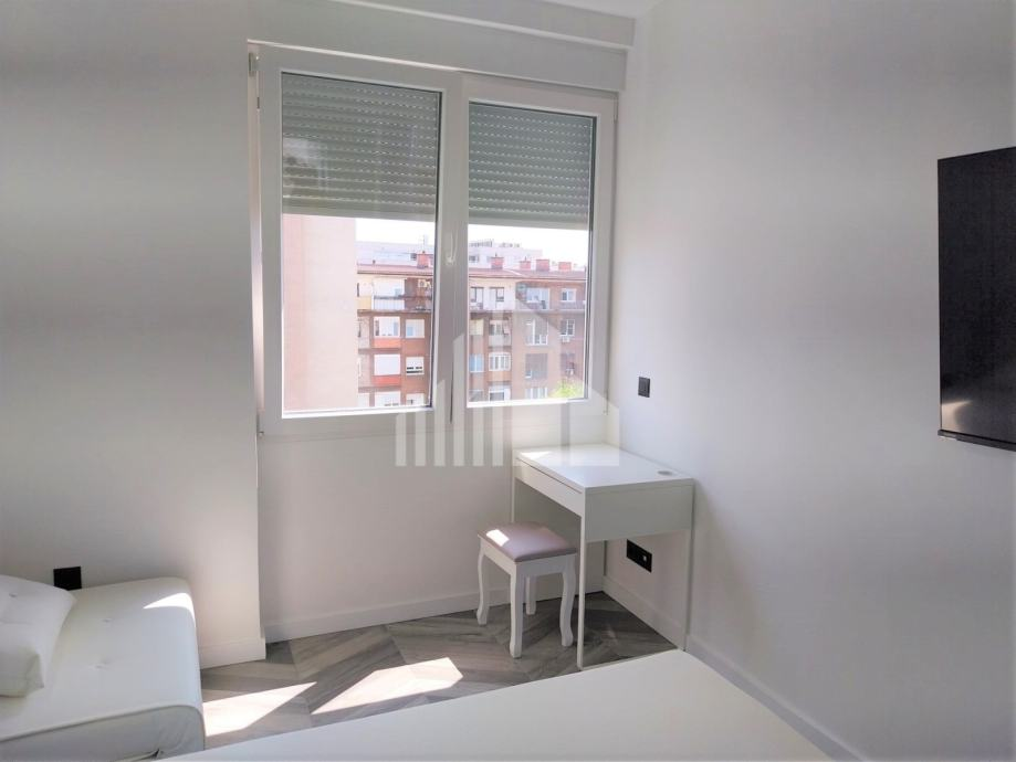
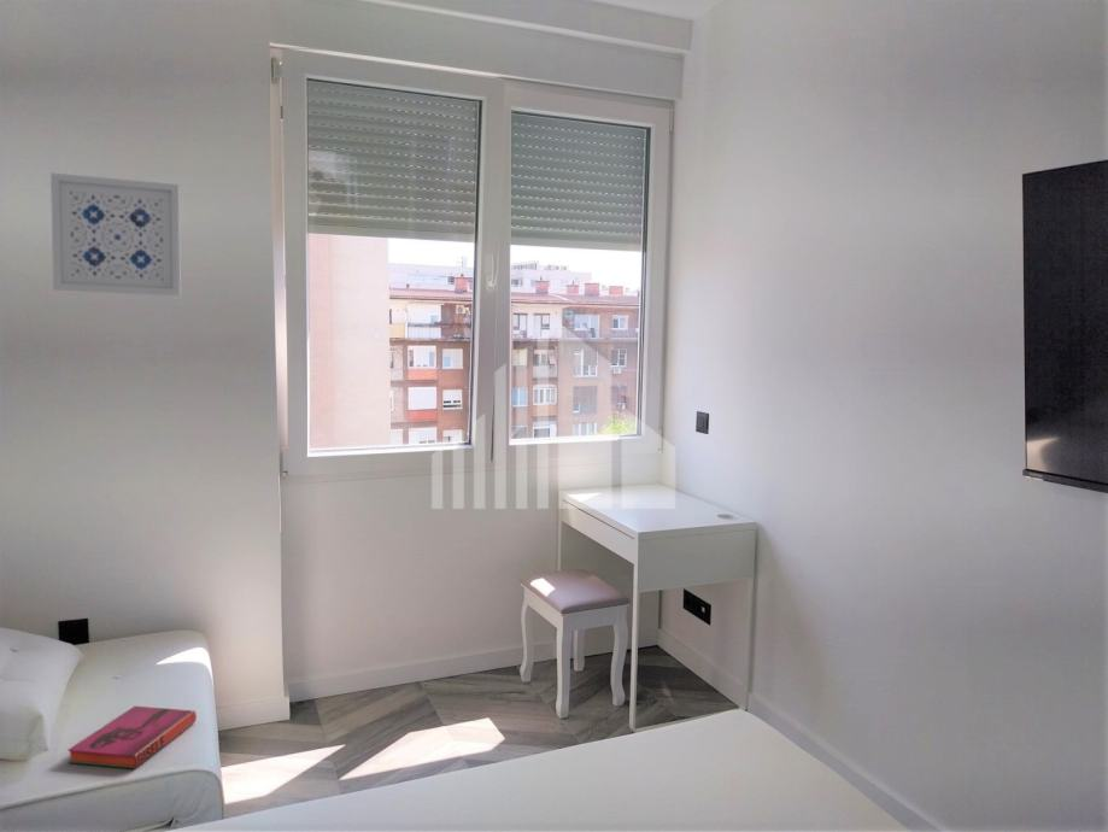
+ hardback book (135, 734)
+ wall art (117, 236)
